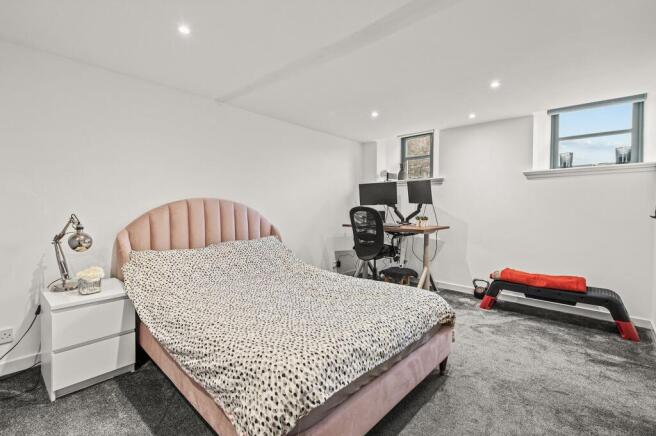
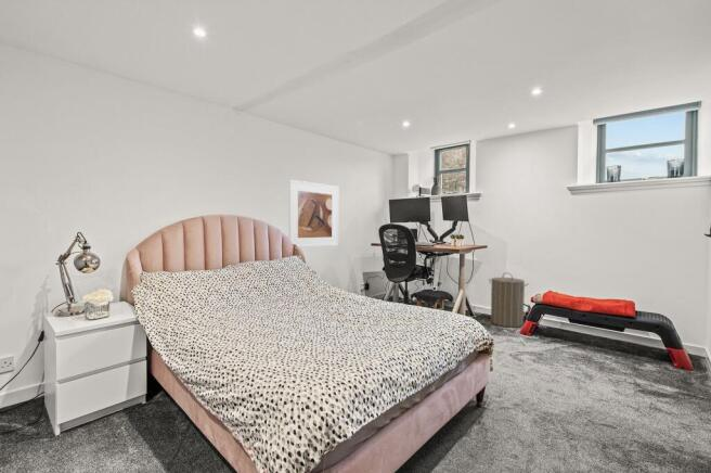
+ laundry hamper (507, 297)
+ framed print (315, 215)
